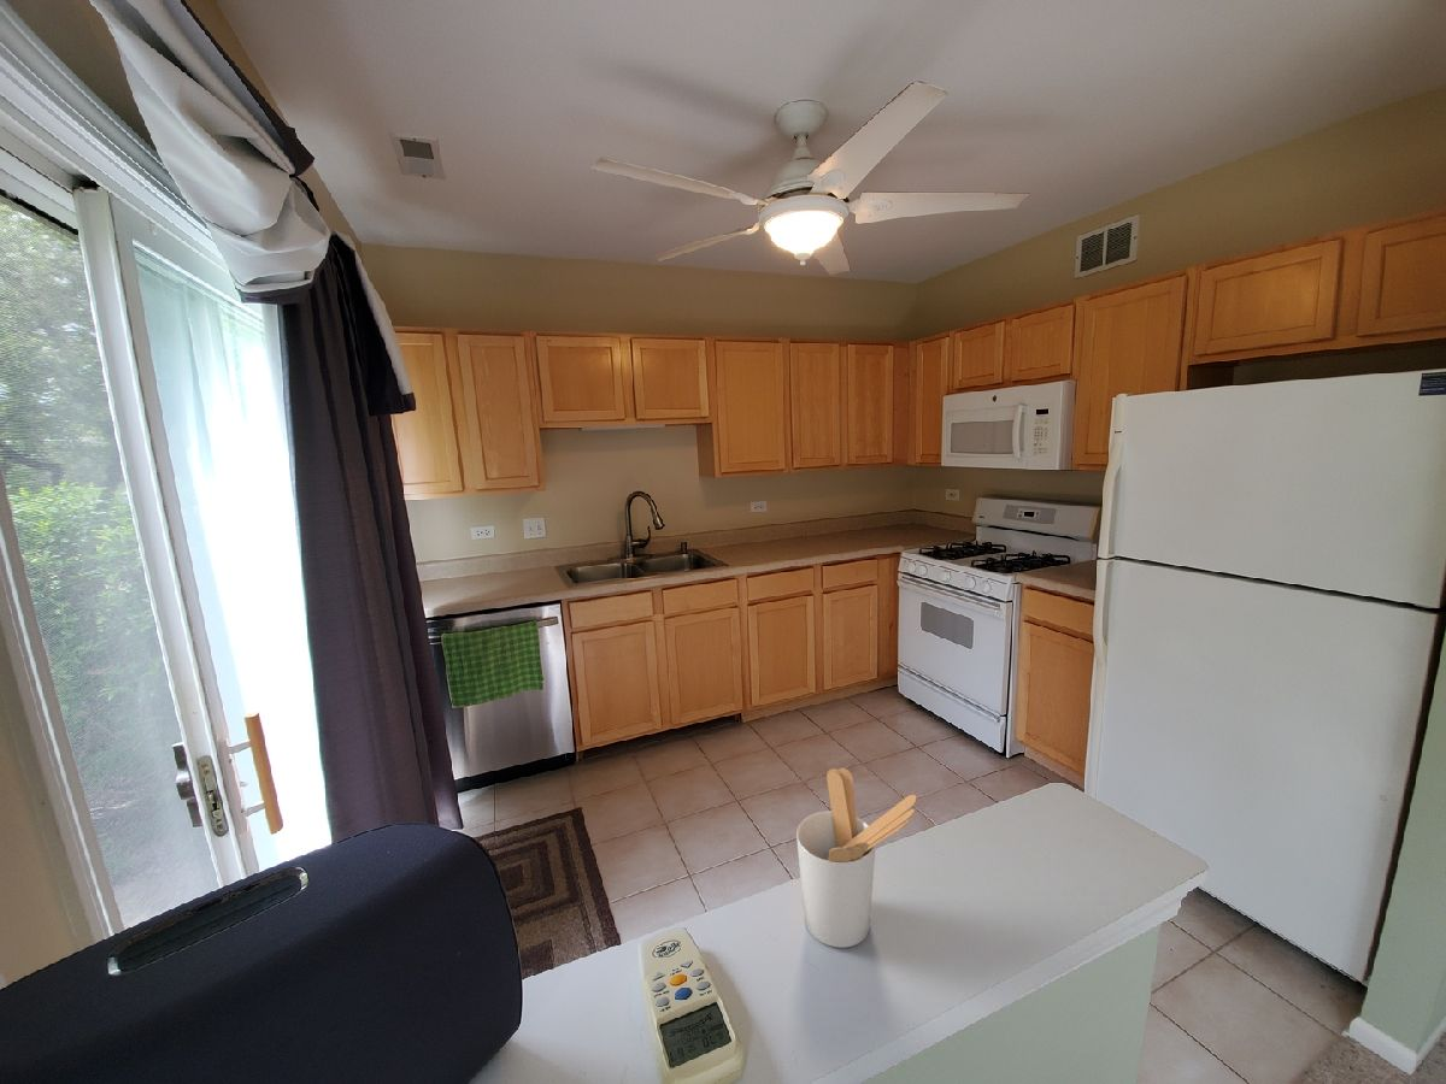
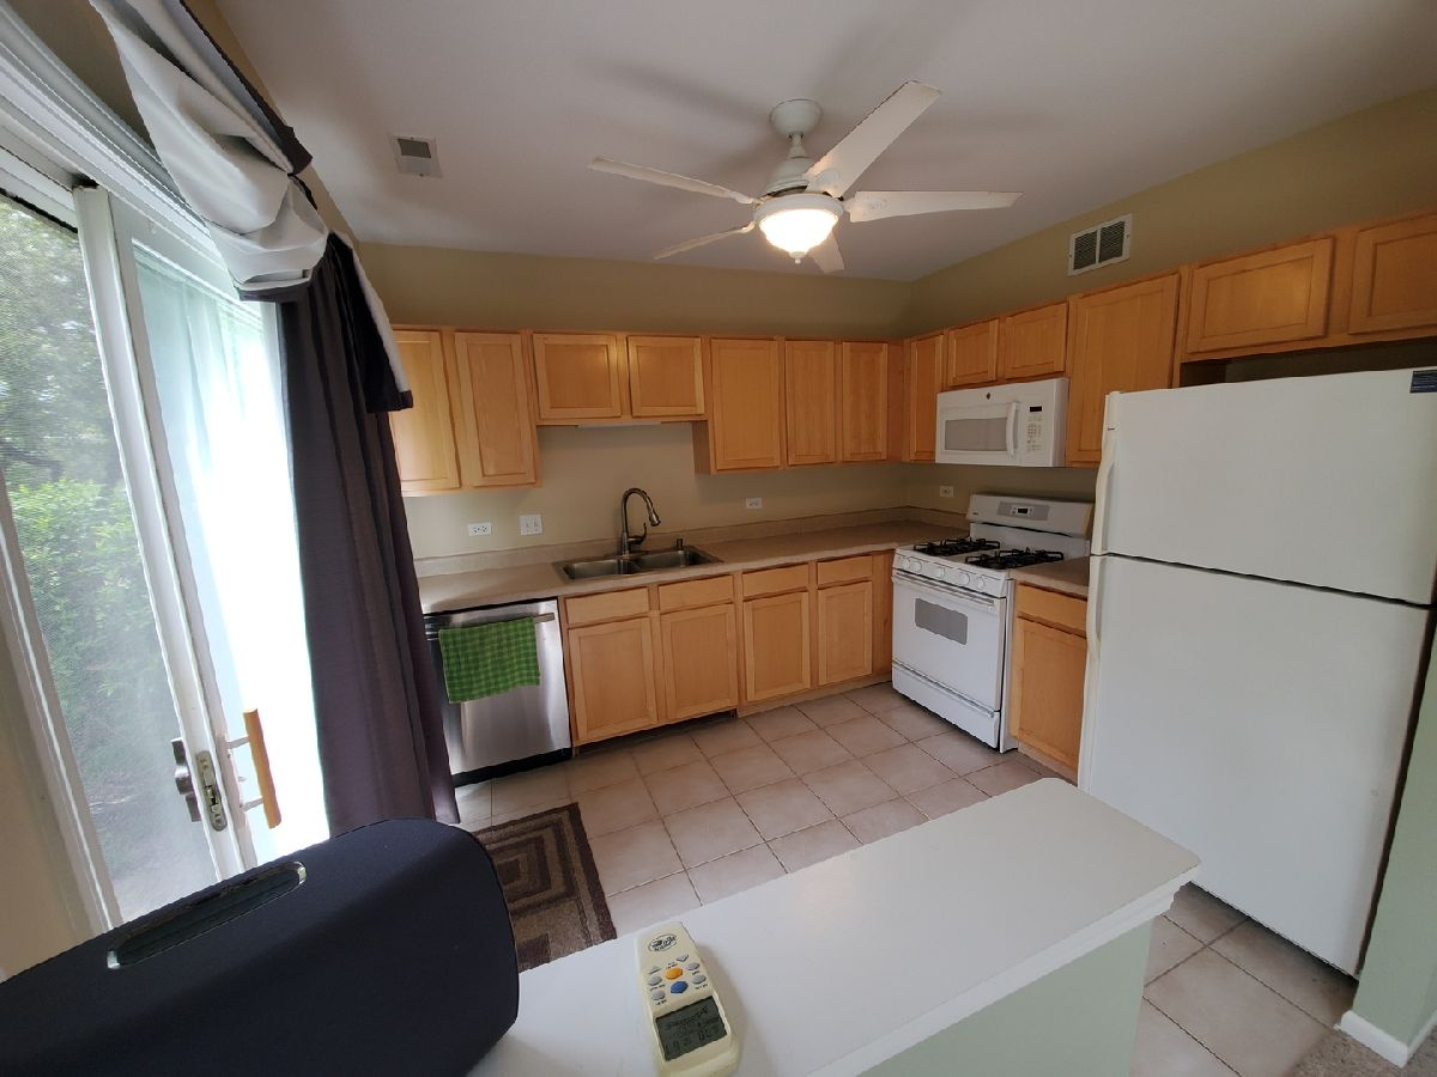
- utensil holder (857, 860)
